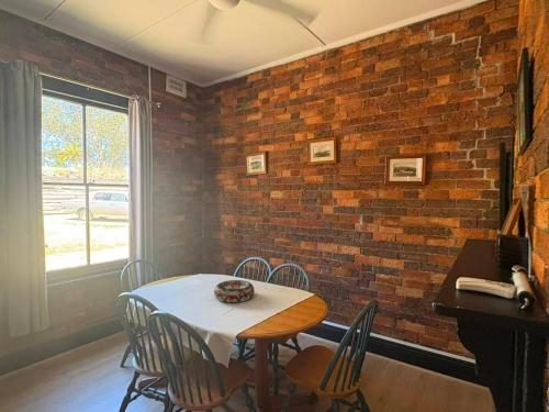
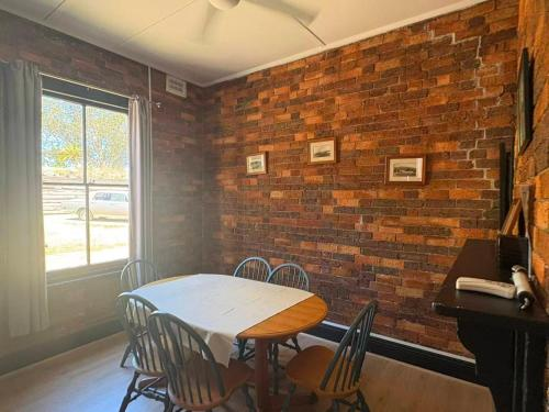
- decorative bowl (234, 290)
